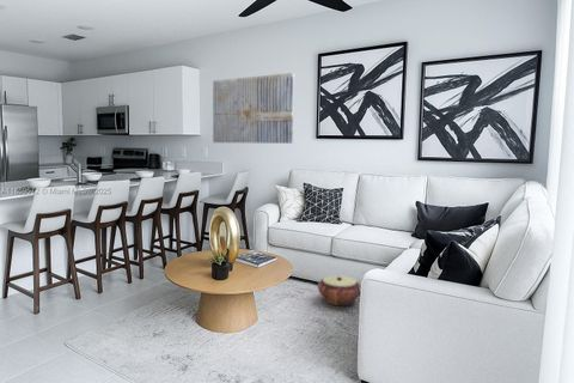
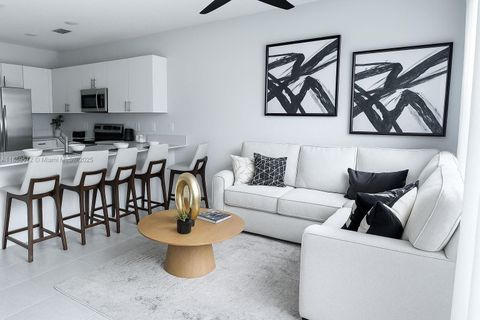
- woven basket (338, 288)
- wall art (250, 110)
